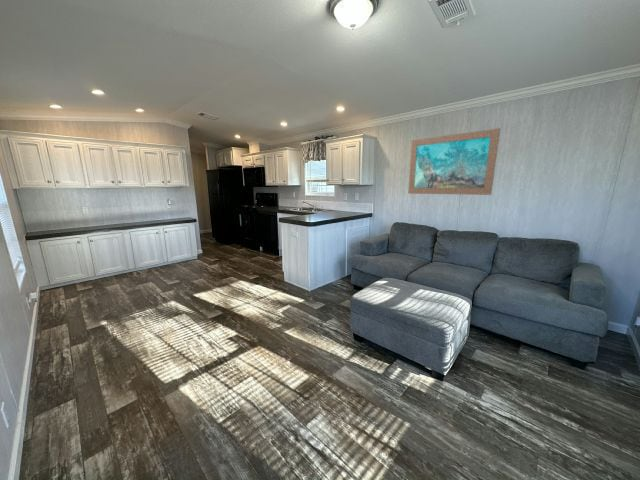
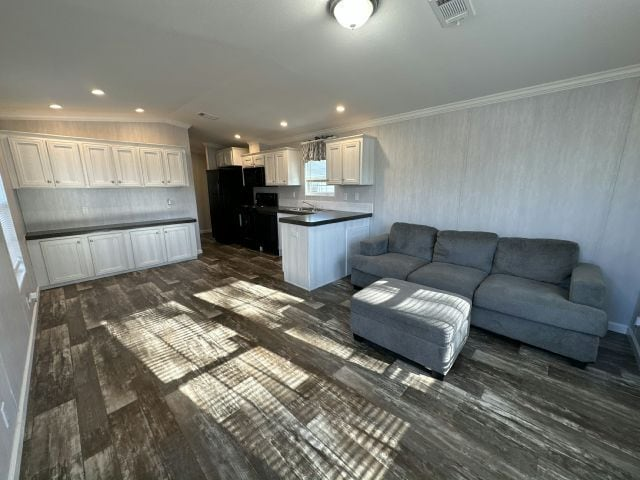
- wall art (448, 165)
